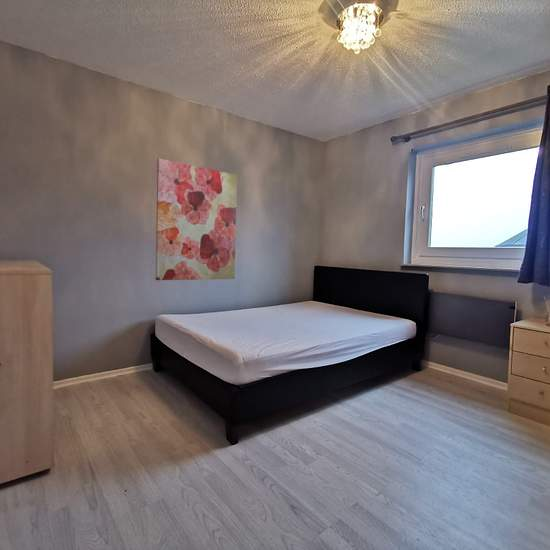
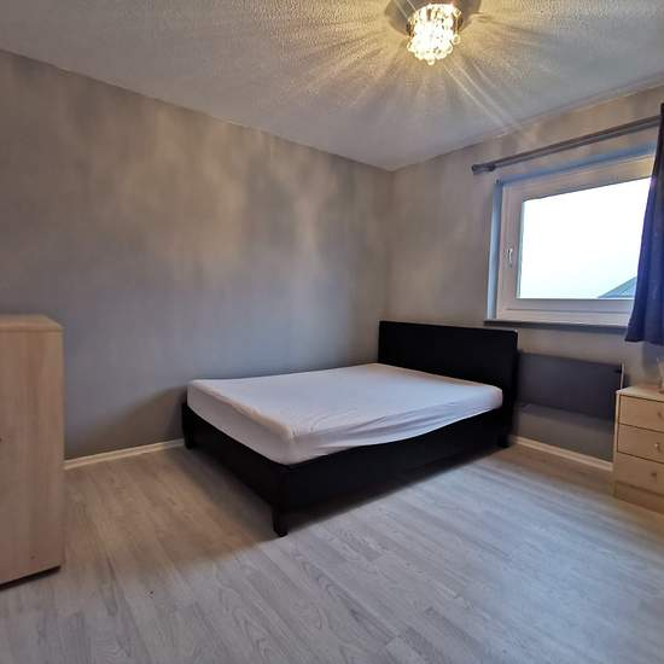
- wall art (199, 224)
